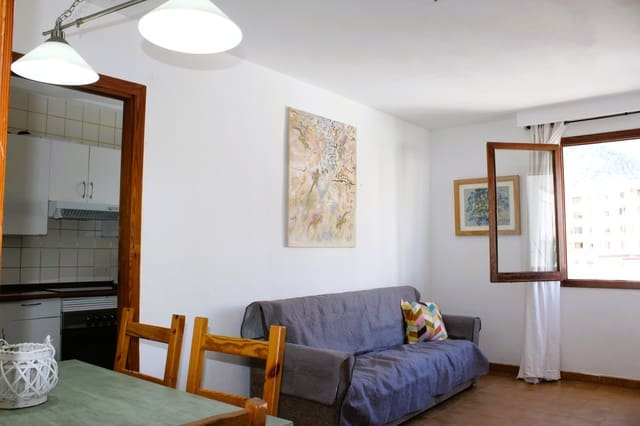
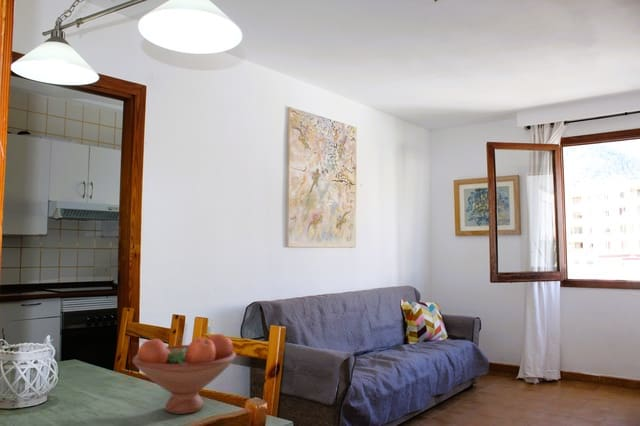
+ fruit bowl (185, 370)
